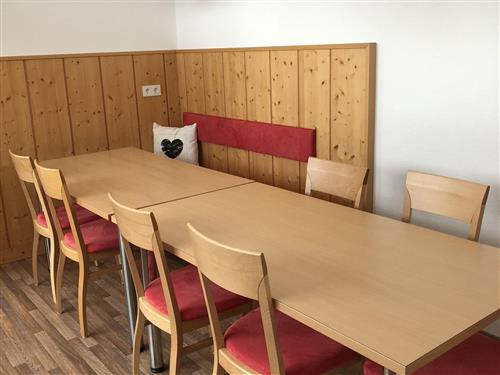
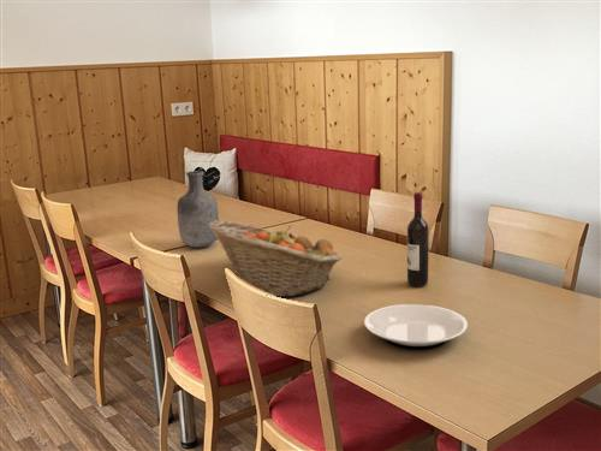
+ fruit basket (274, 251)
+ vase (197, 209)
+ plate (415, 328)
+ wine bottle (417, 239)
